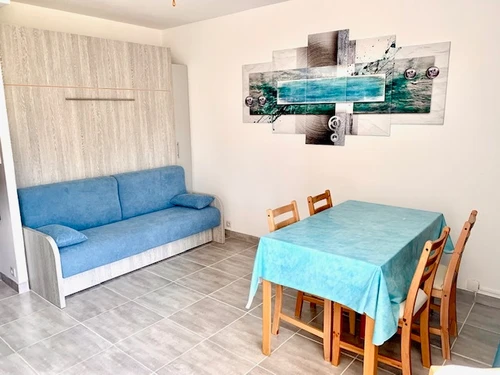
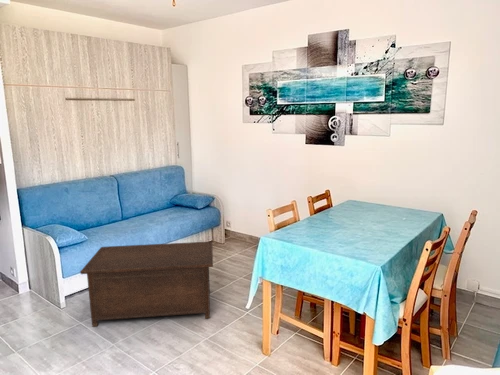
+ cabinet (154, 280)
